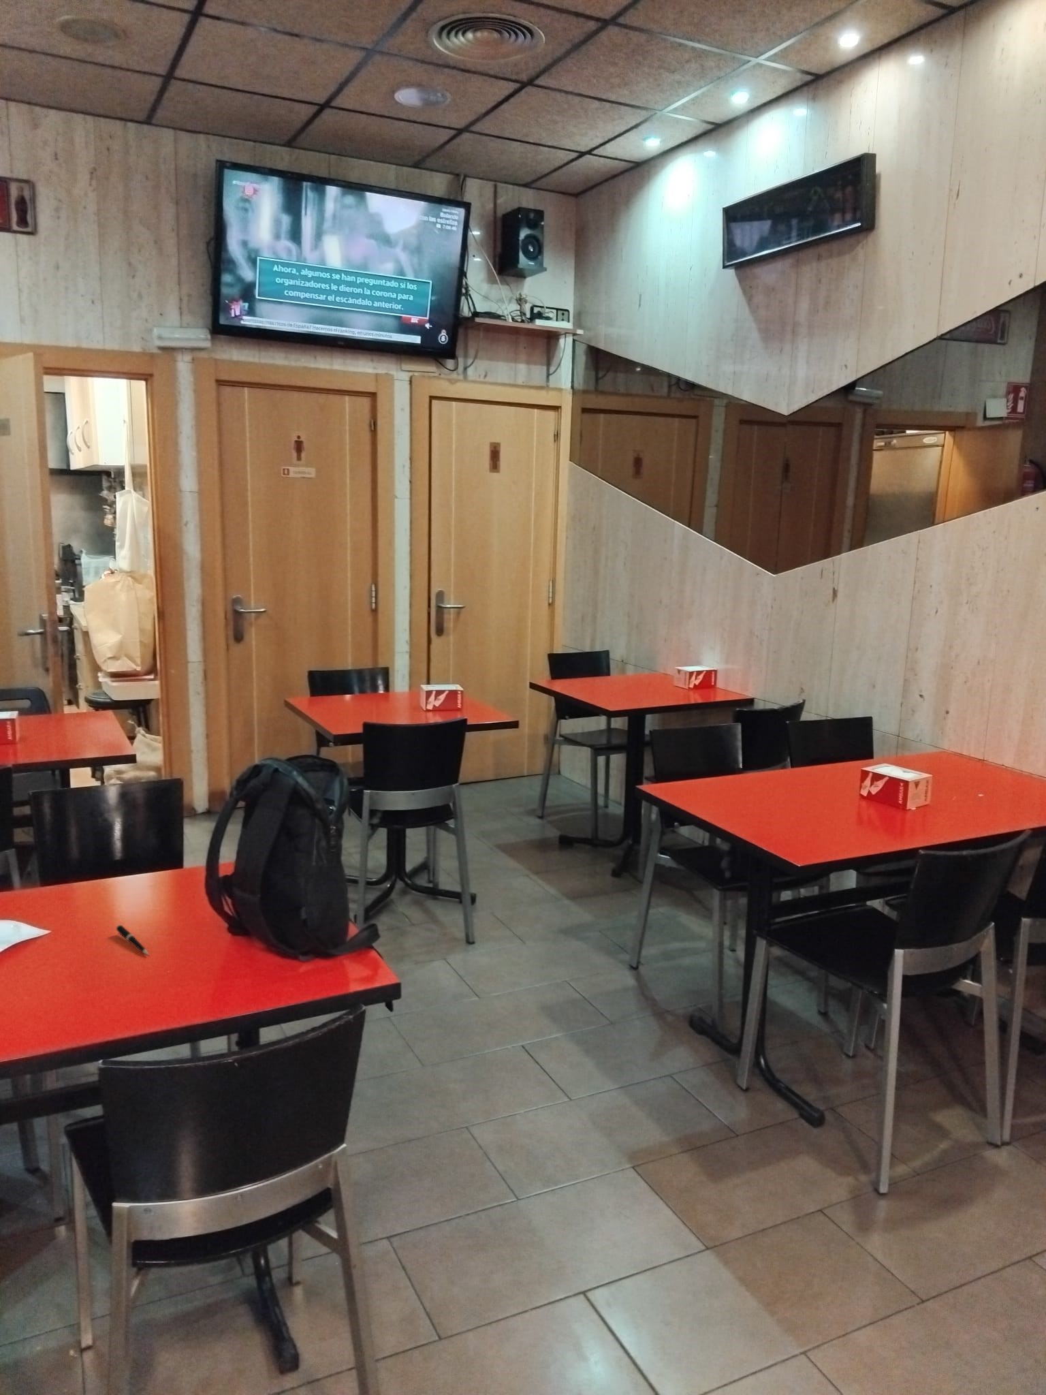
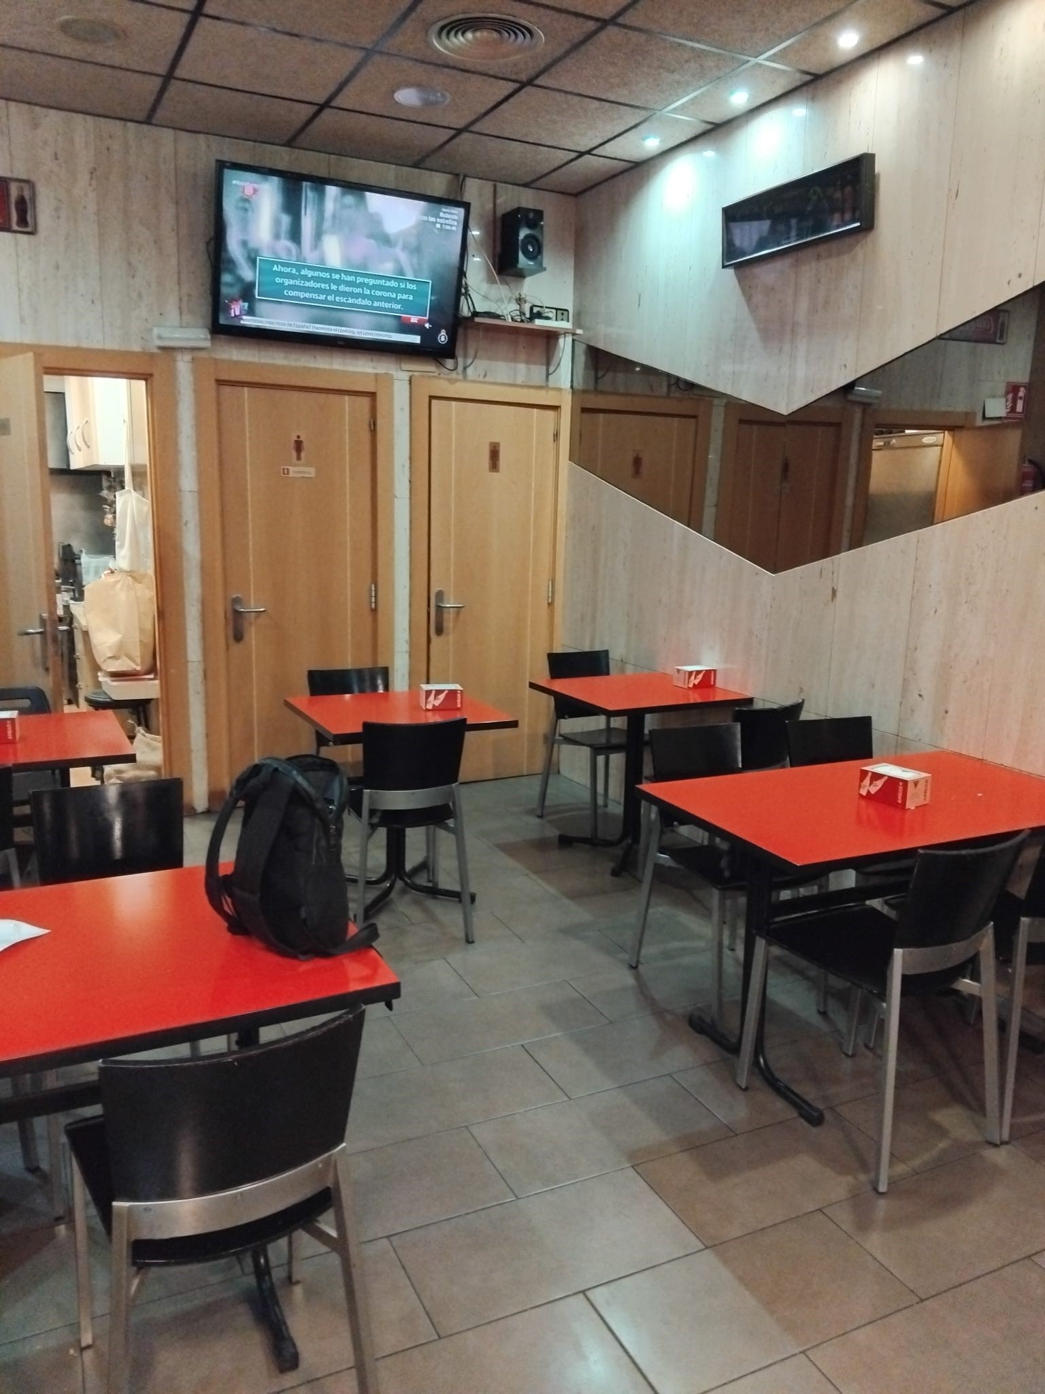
- pen (133, 940)
